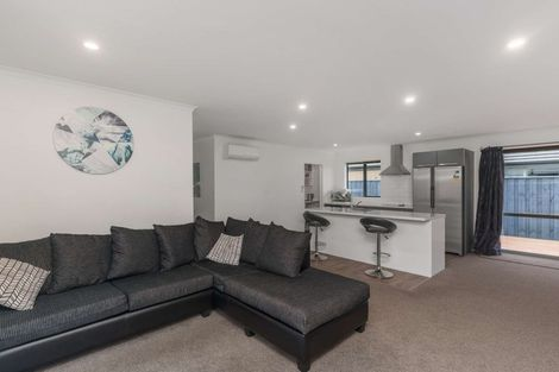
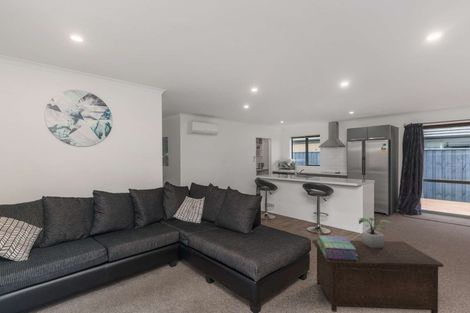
+ cabinet (369, 273)
+ potted plant (370, 231)
+ stack of books (335, 246)
